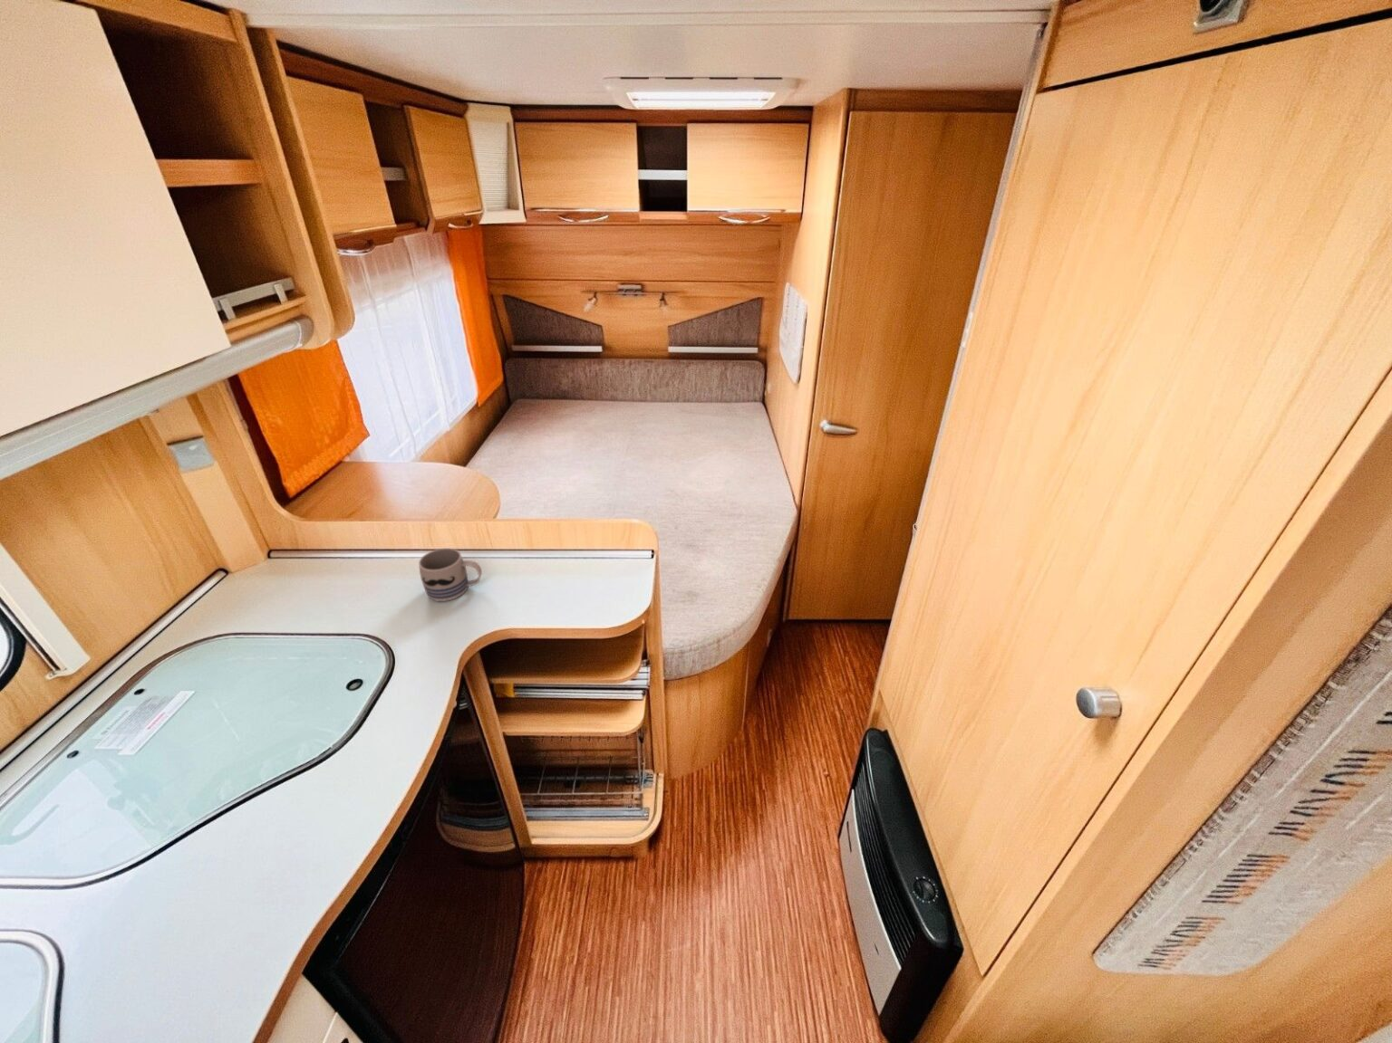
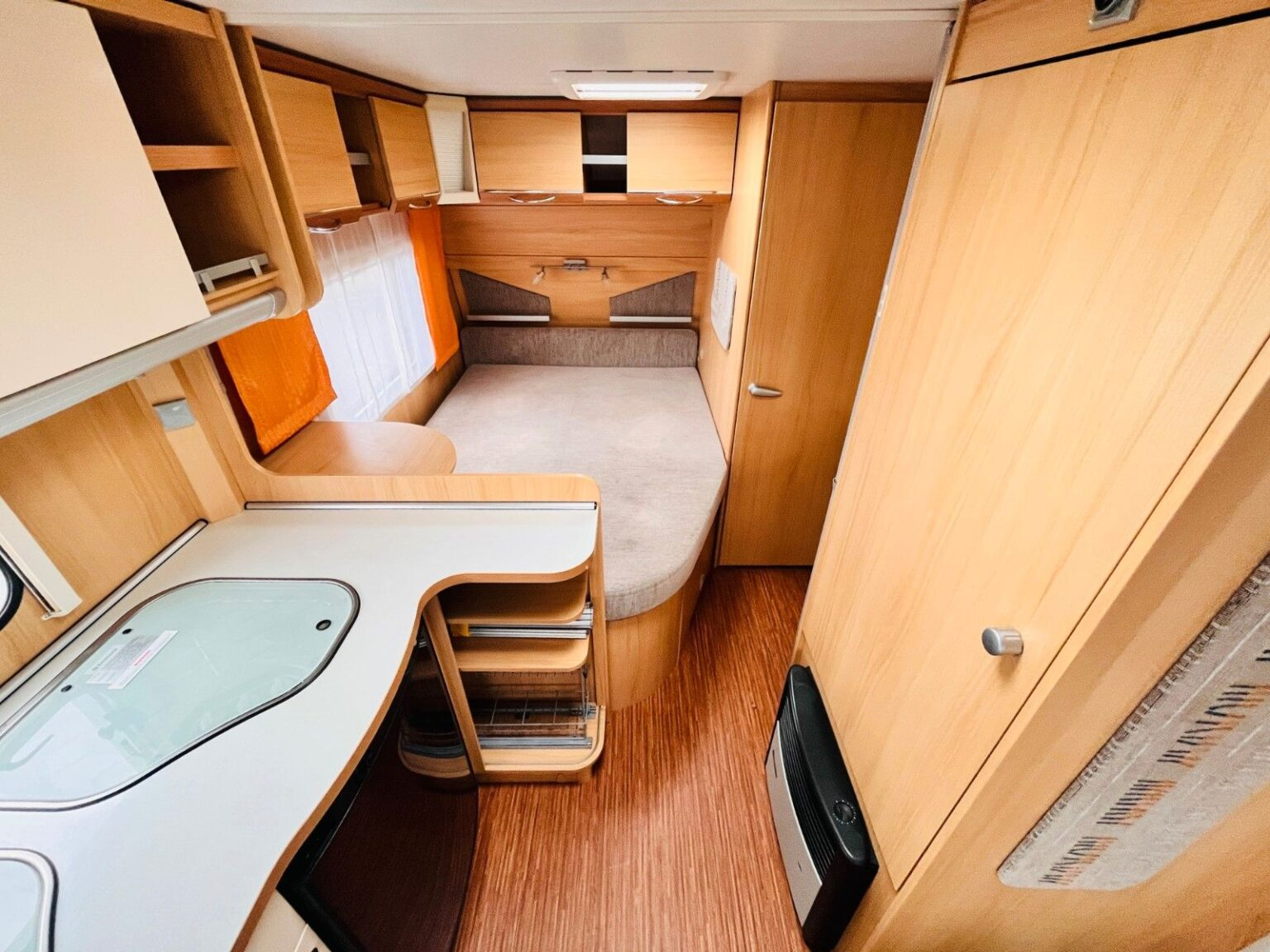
- mug (452, 573)
